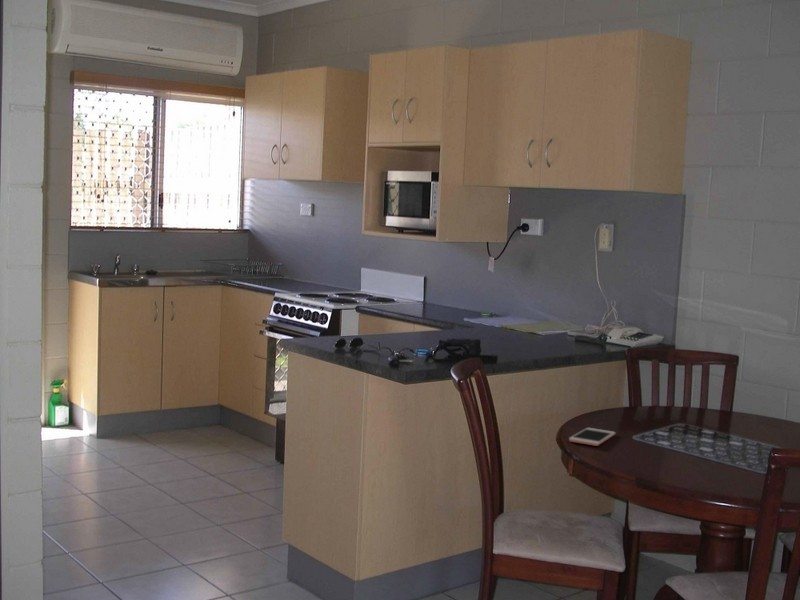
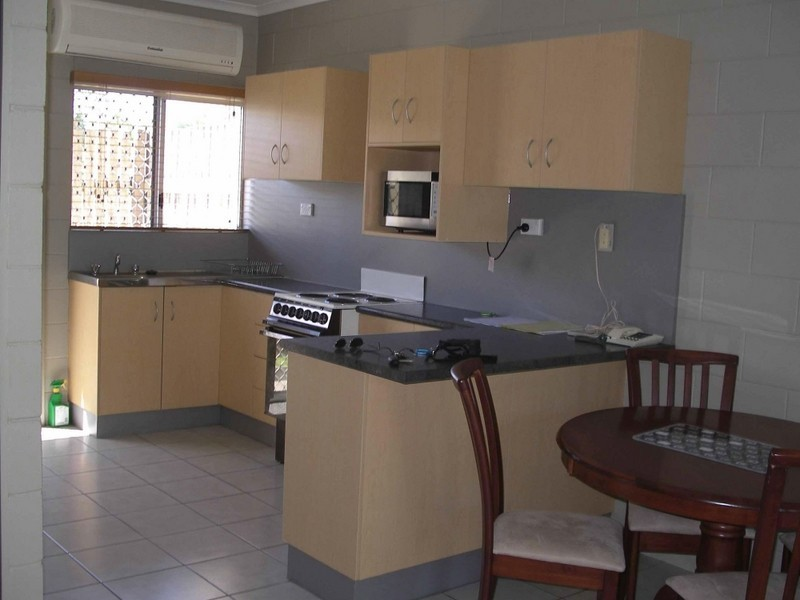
- cell phone (592, 436)
